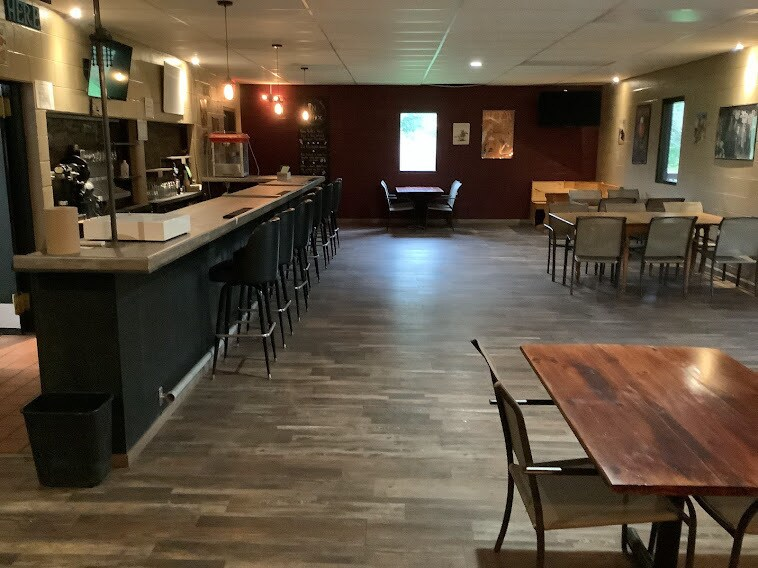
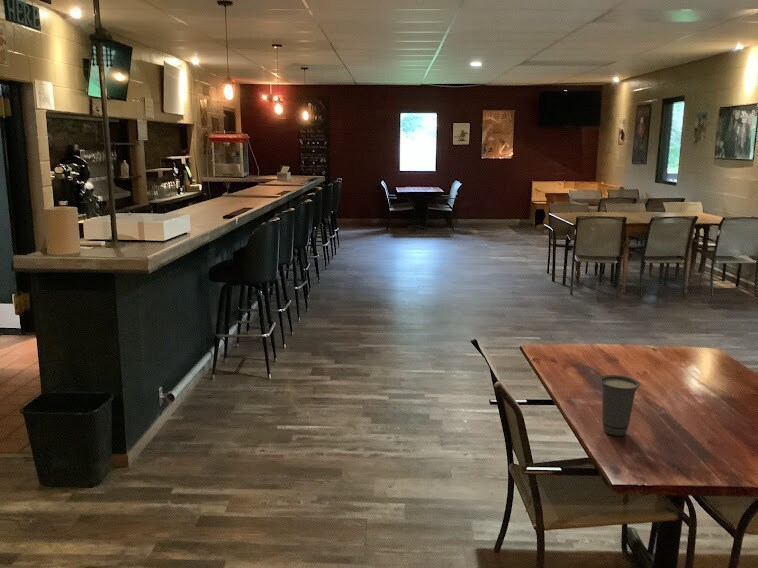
+ cup (616, 406)
